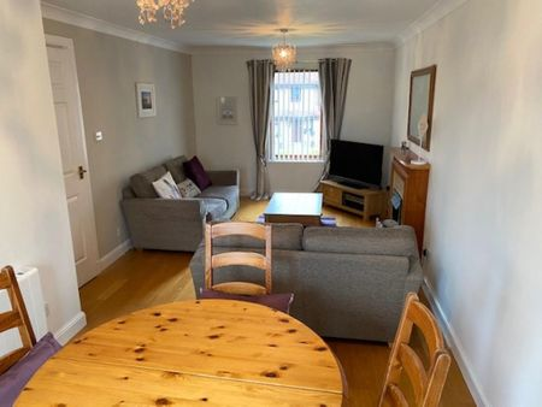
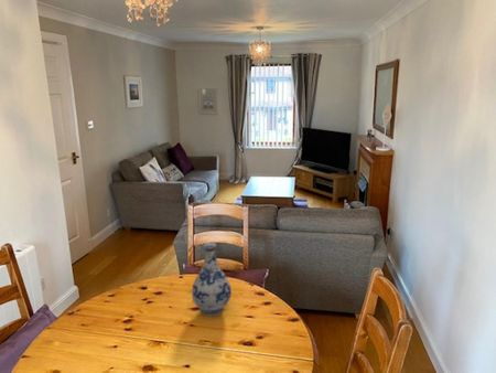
+ vase (211, 277)
